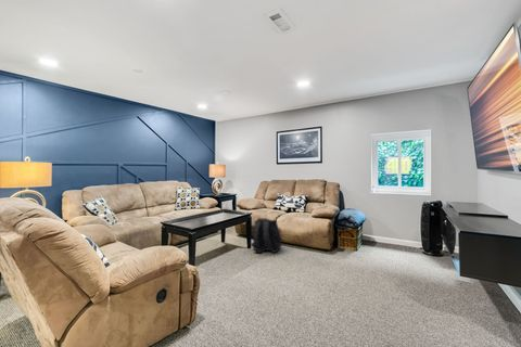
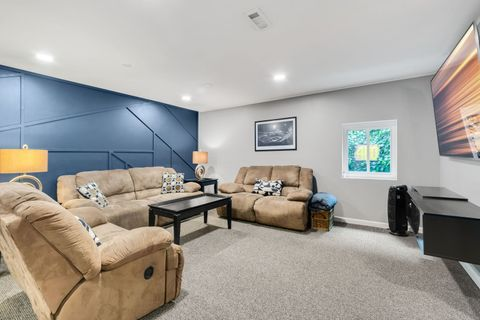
- backpack (266, 233)
